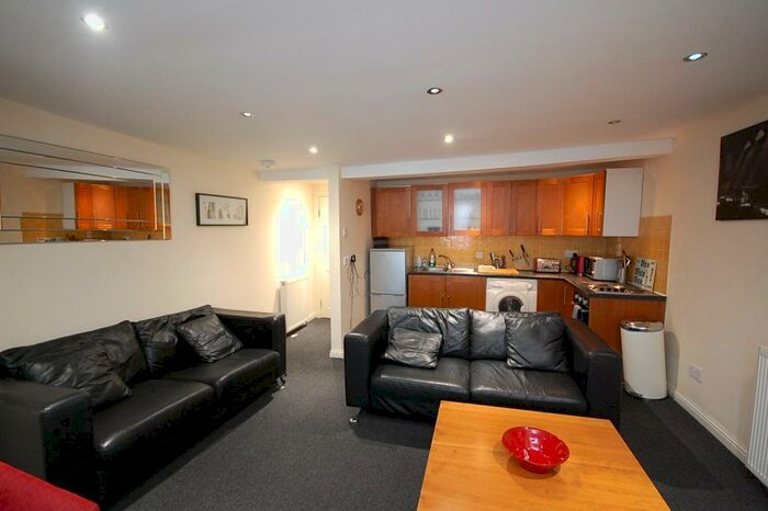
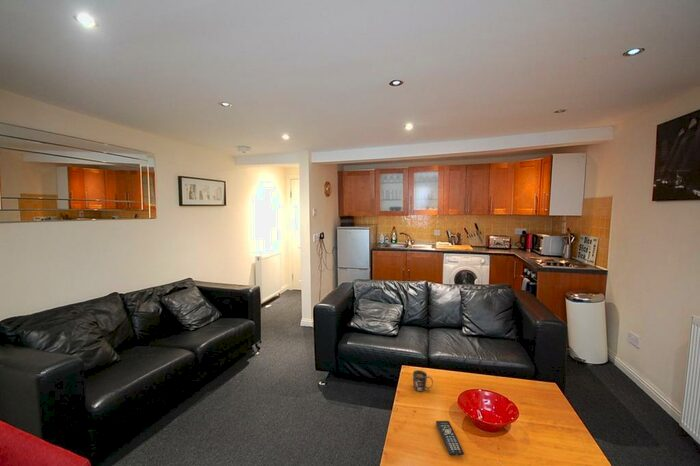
+ remote control (448, 436)
+ mug (422, 381)
